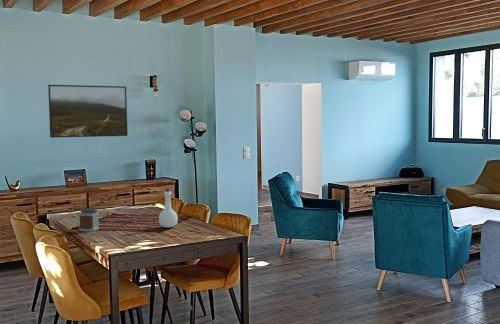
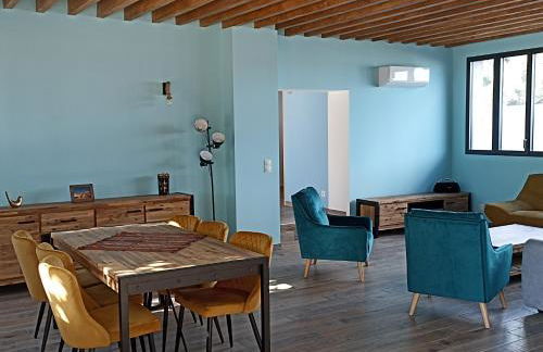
- jar (89, 219)
- bottle (168, 207)
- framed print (89, 111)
